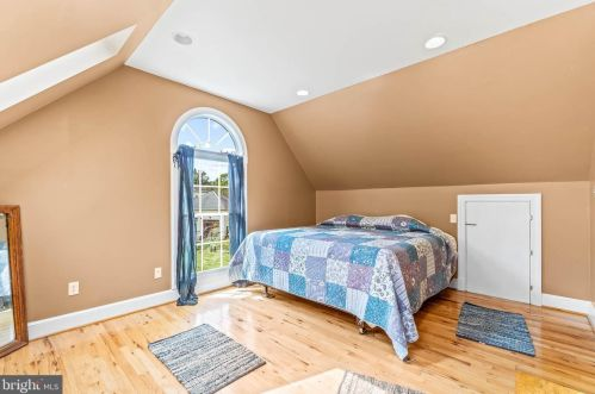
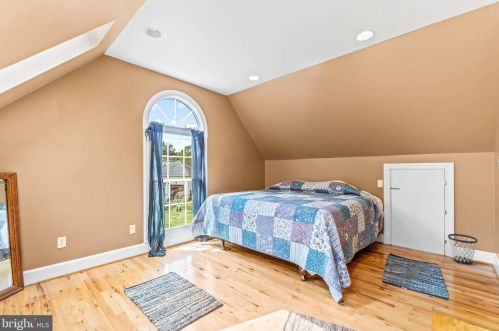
+ wastebasket (461, 250)
